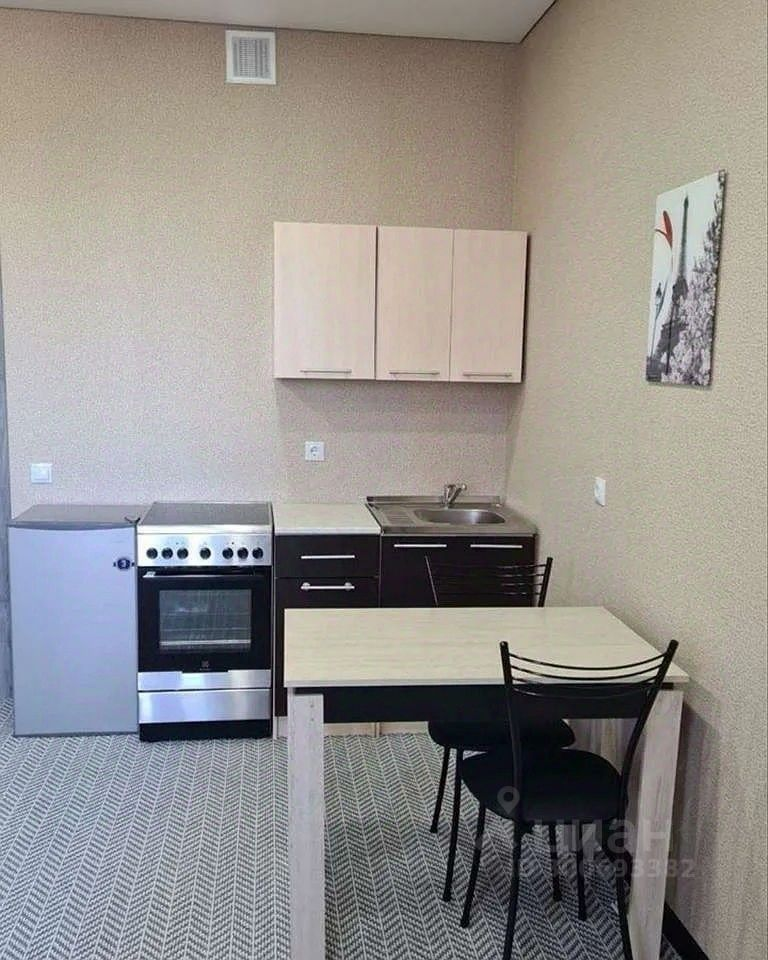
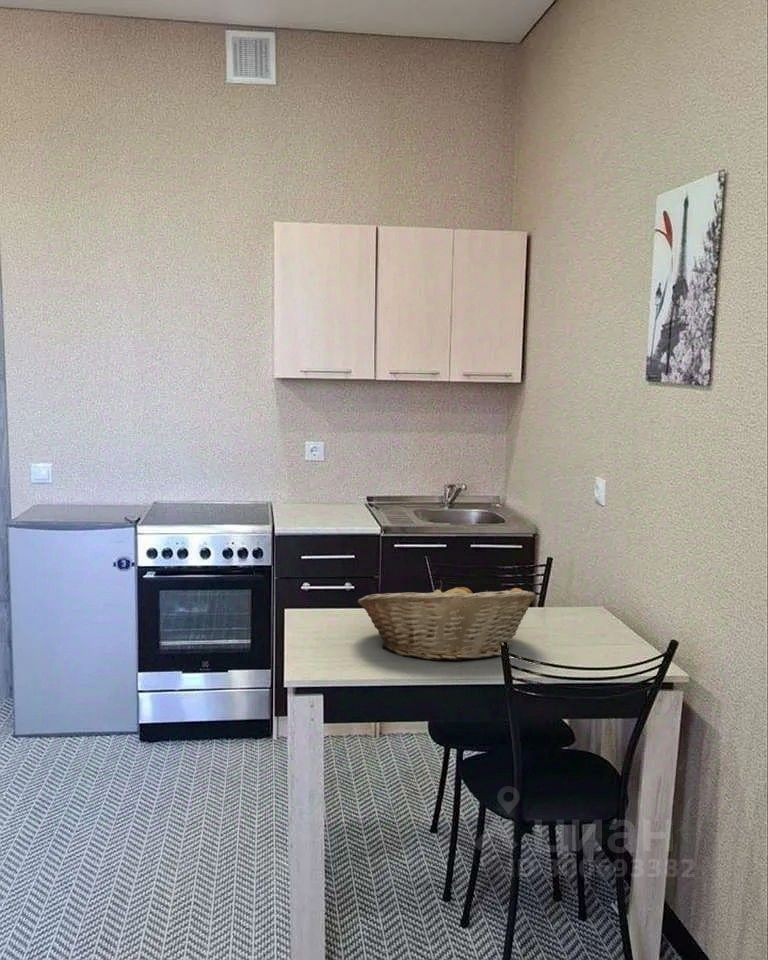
+ fruit basket (446, 612)
